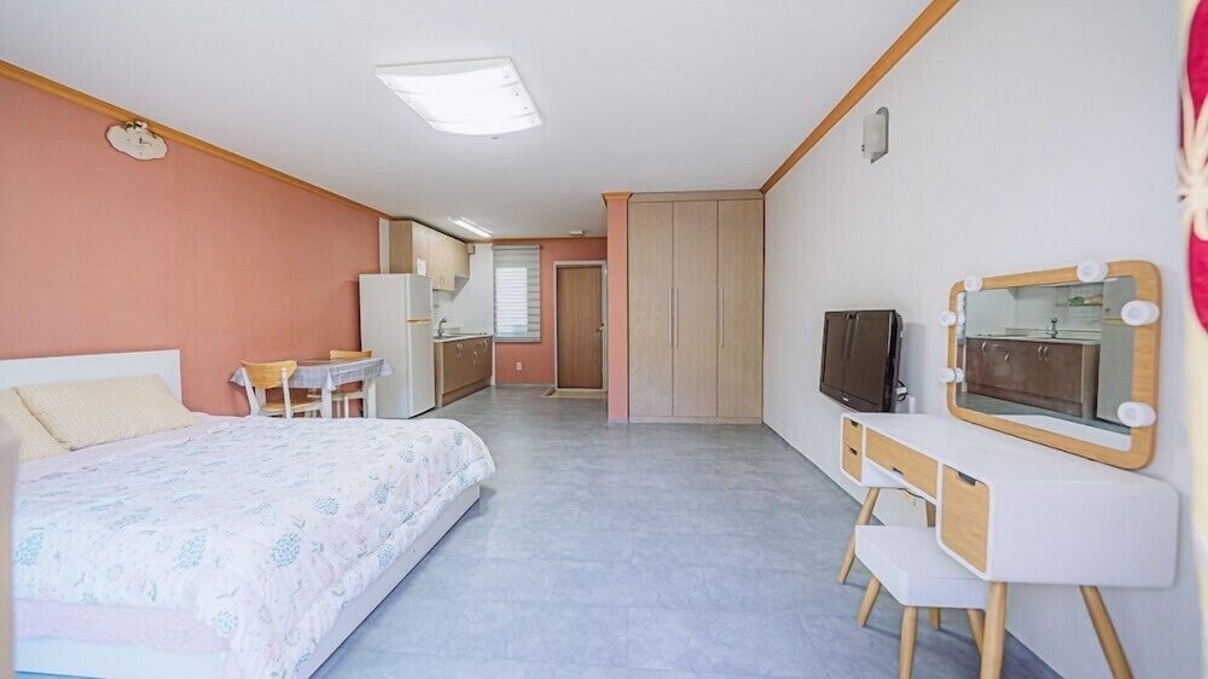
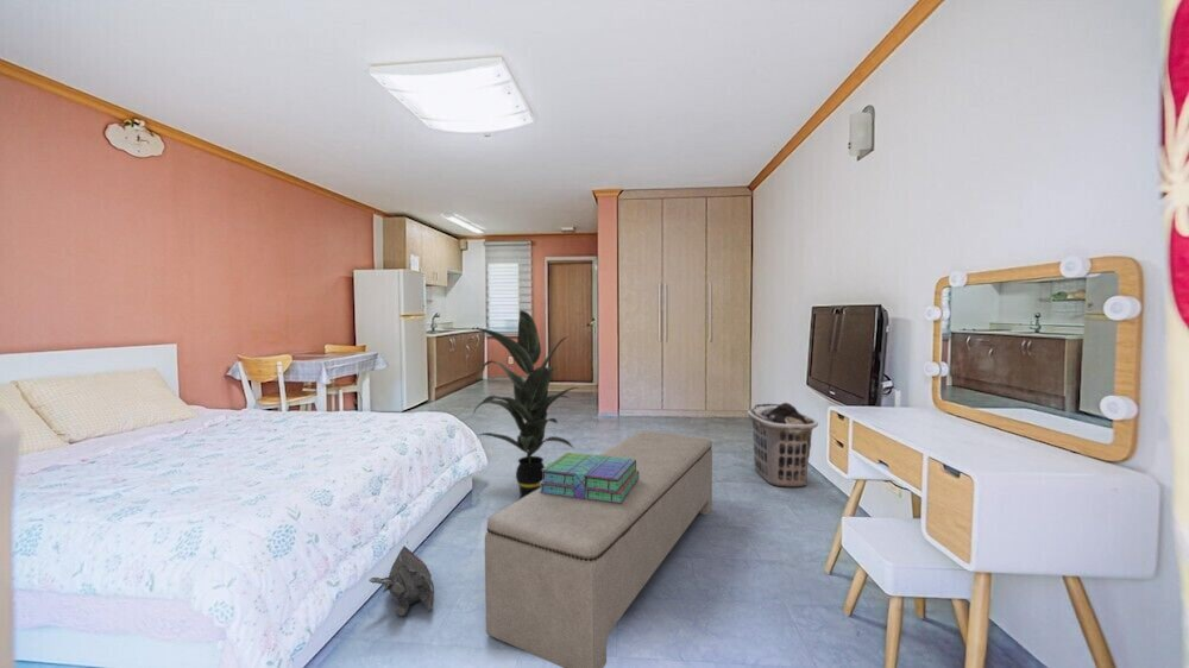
+ bench (625, 511)
+ indoor plant (523, 405)
+ clothes hamper (780, 440)
+ plush toy (414, 575)
+ stack of books (590, 474)
